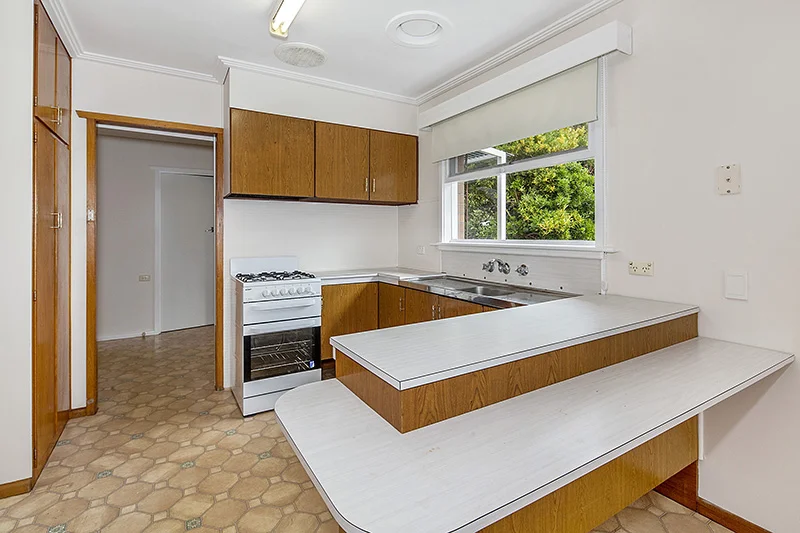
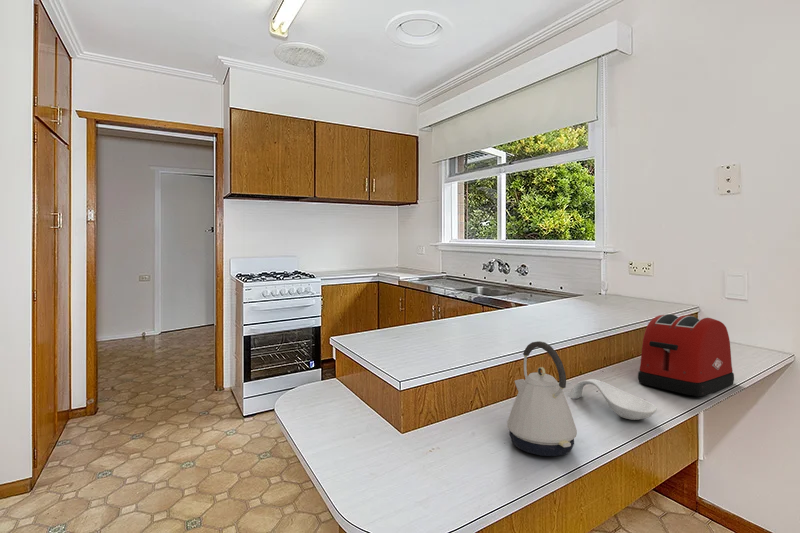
+ toaster (684, 349)
+ spoon rest (610, 397)
+ kettle (539, 393)
